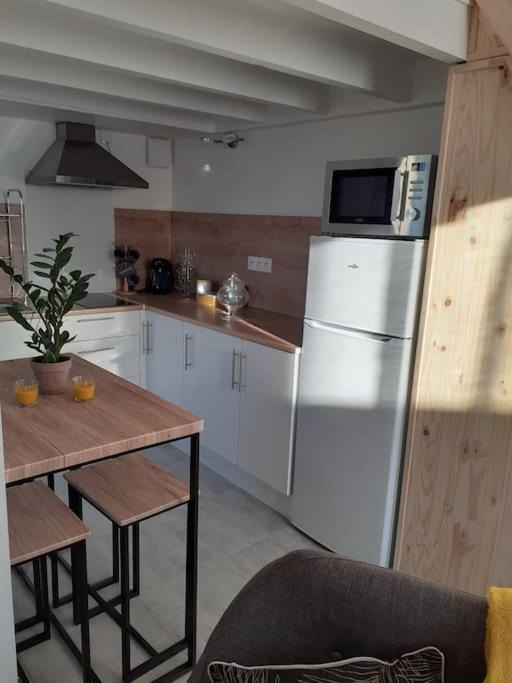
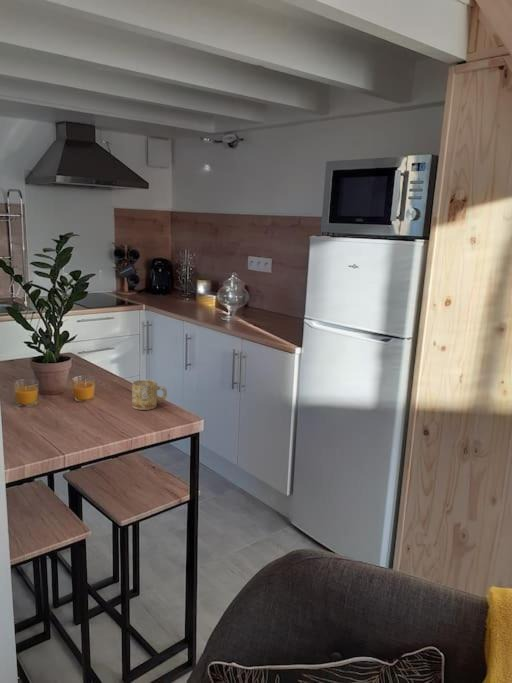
+ mug (149, 394)
